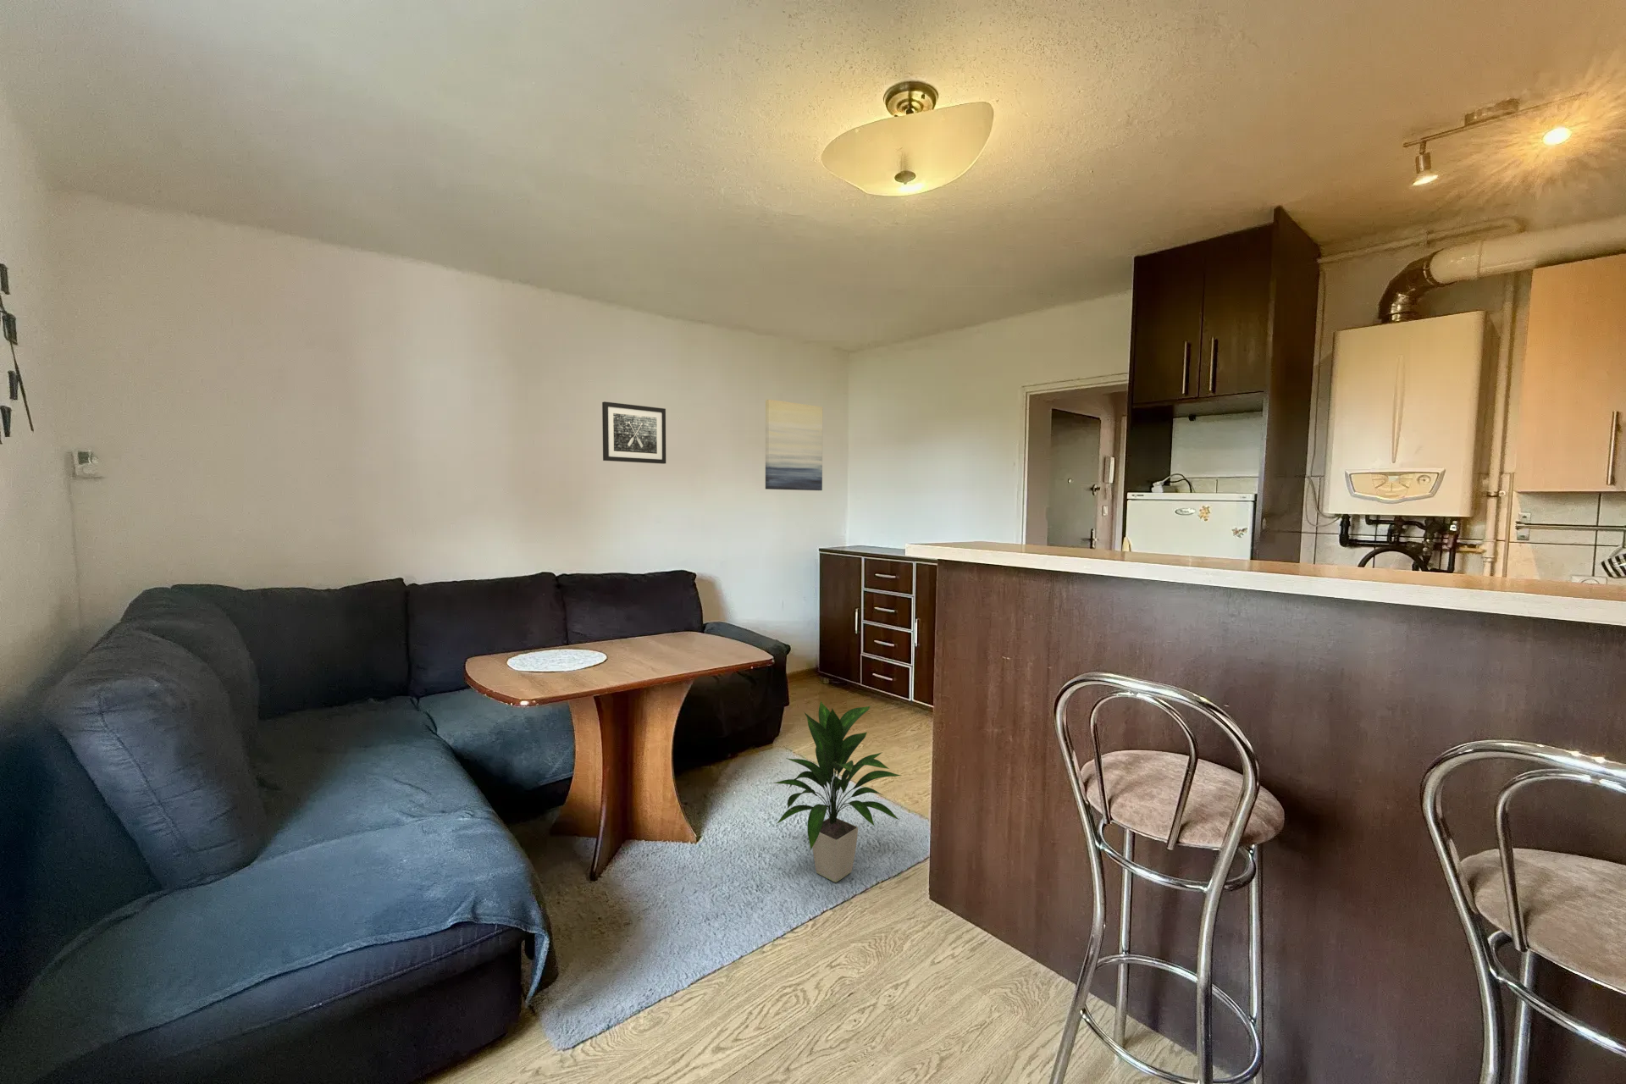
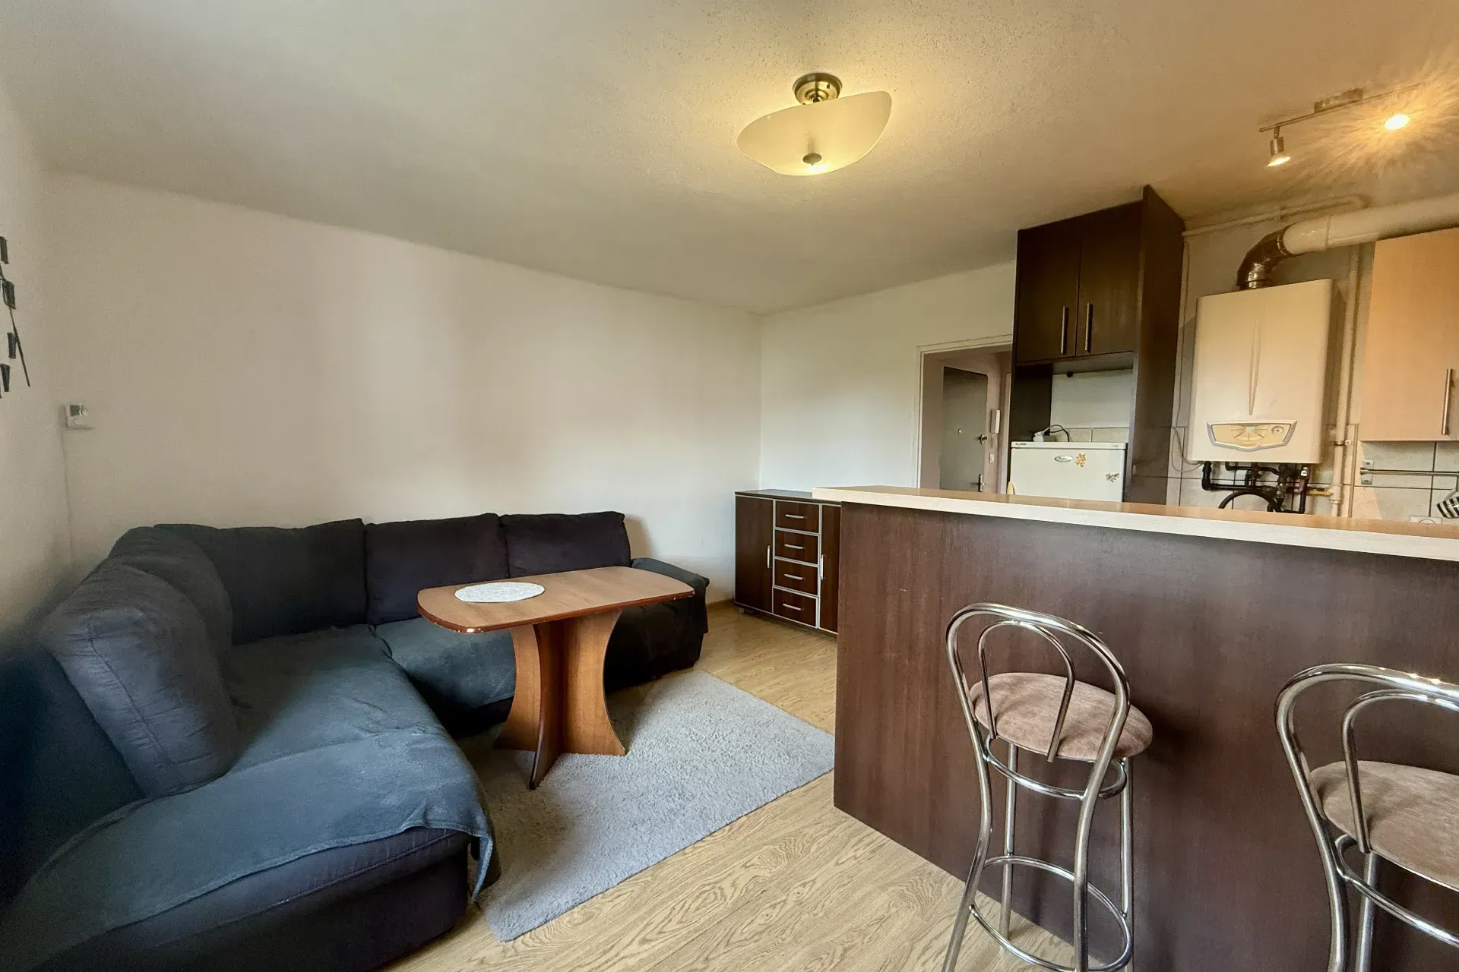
- wall art (795, 446)
- wall art (635, 433)
- indoor plant (832, 785)
